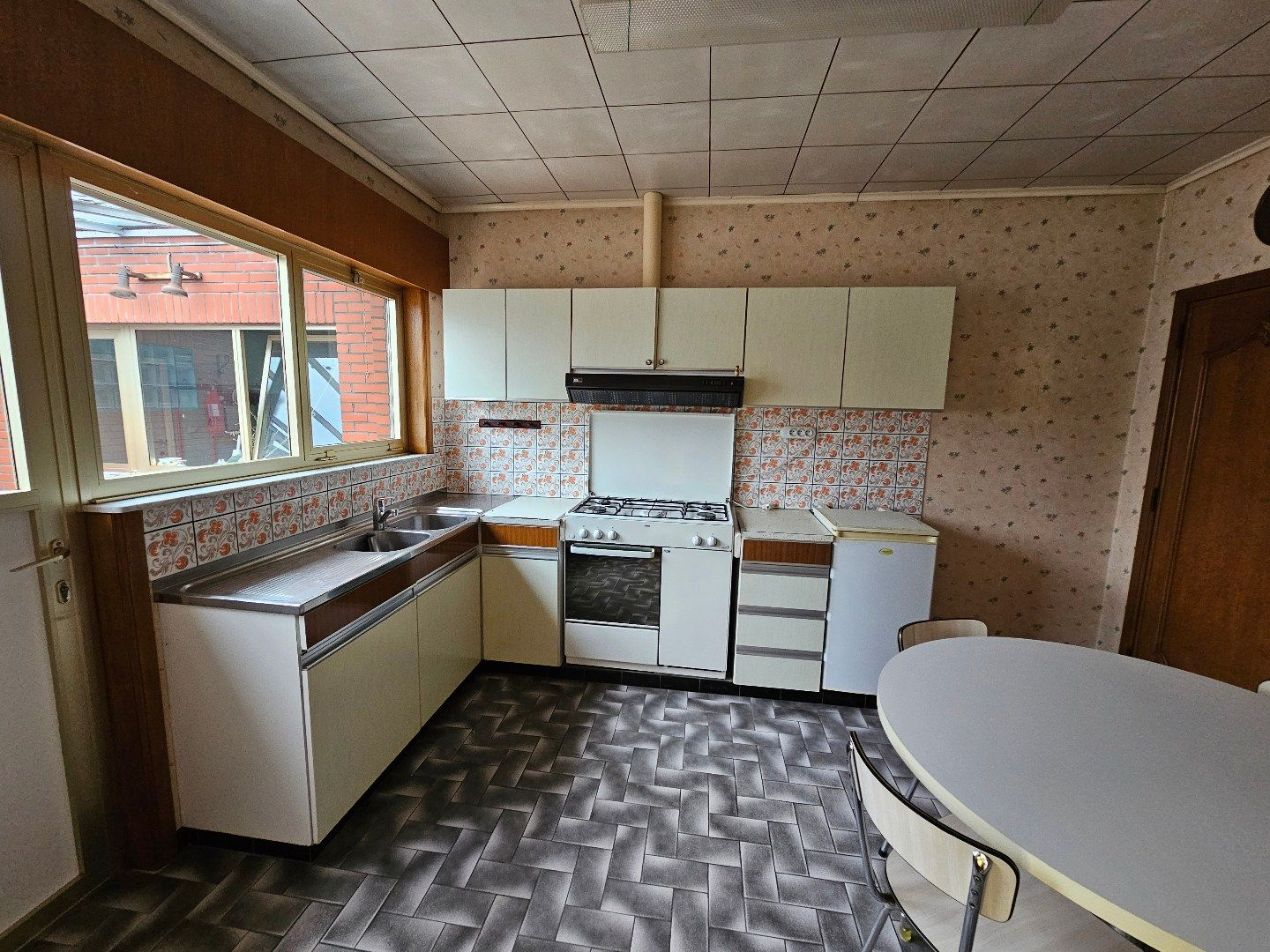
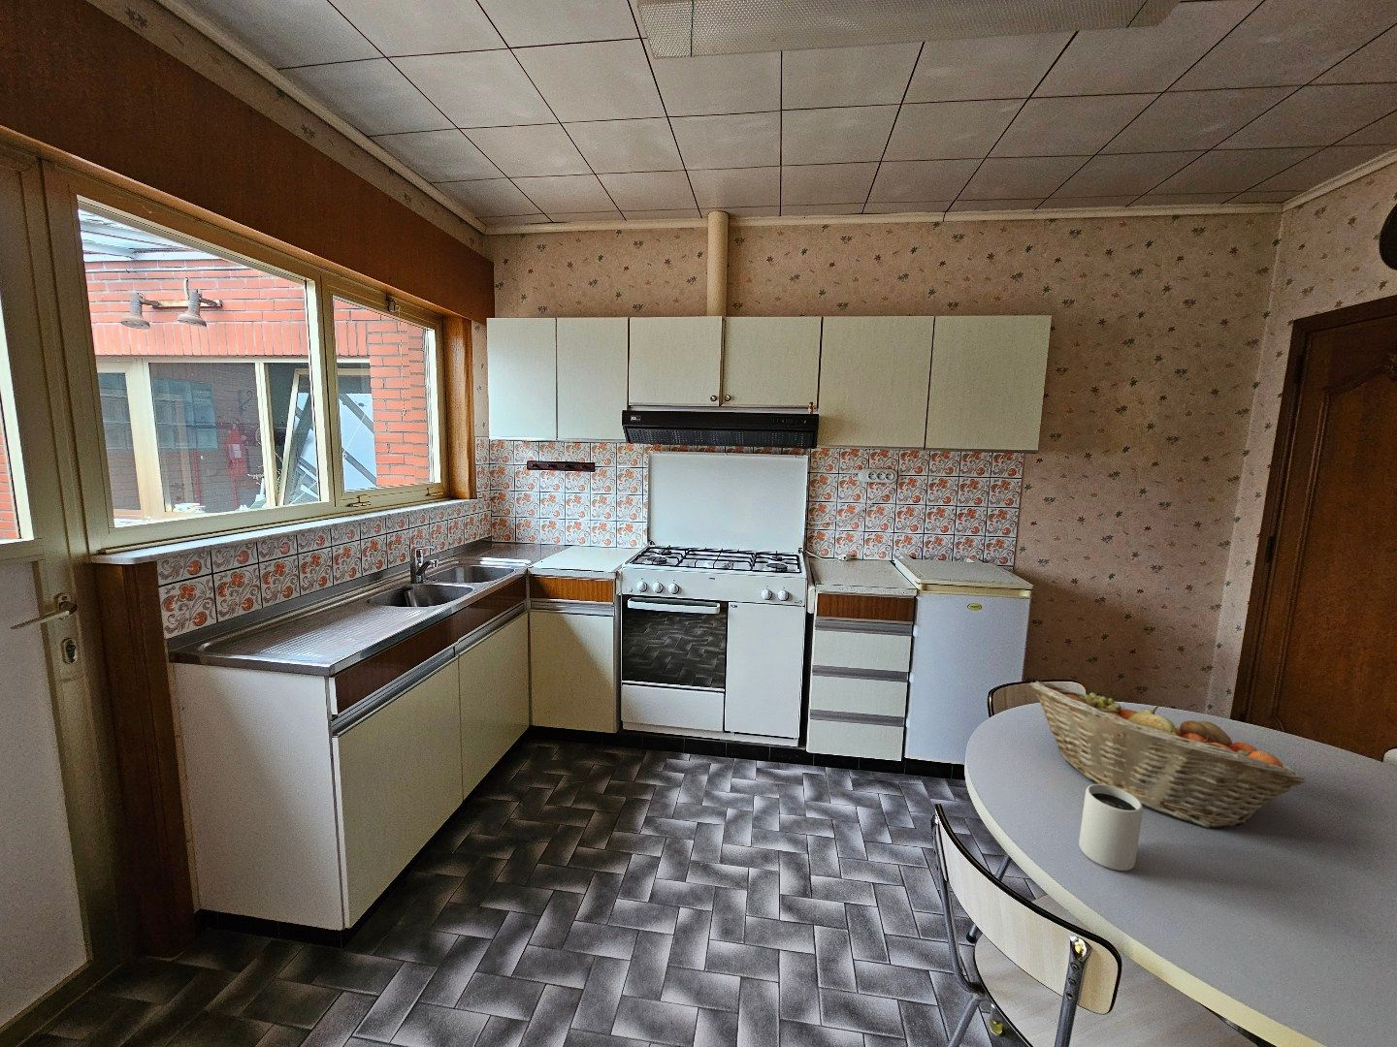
+ fruit basket (1146, 740)
+ mug (1111, 823)
